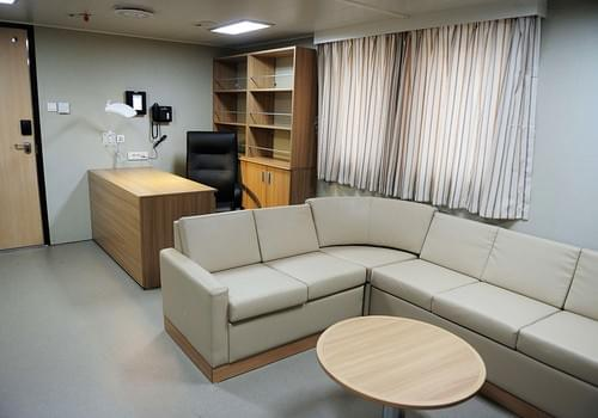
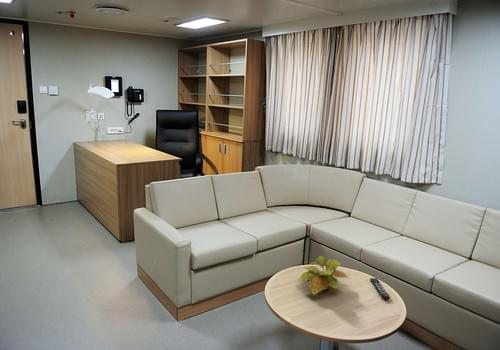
+ plant (321, 272)
+ remote control (379, 288)
